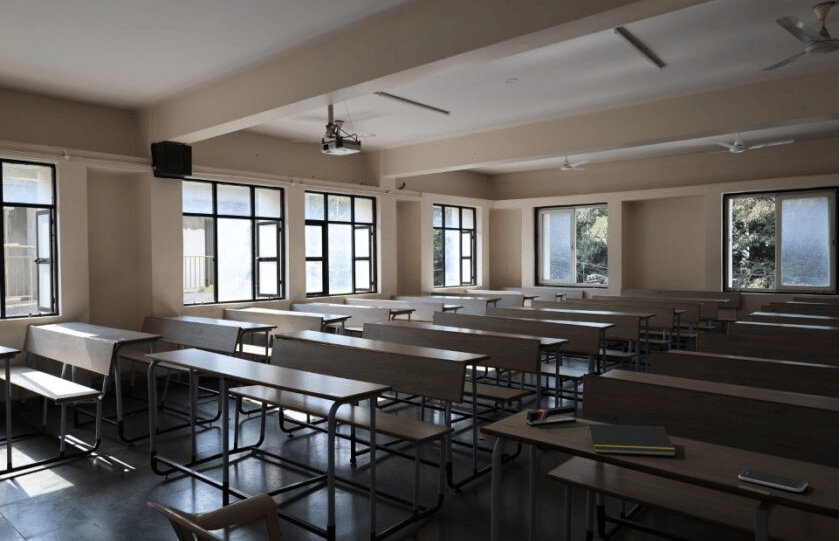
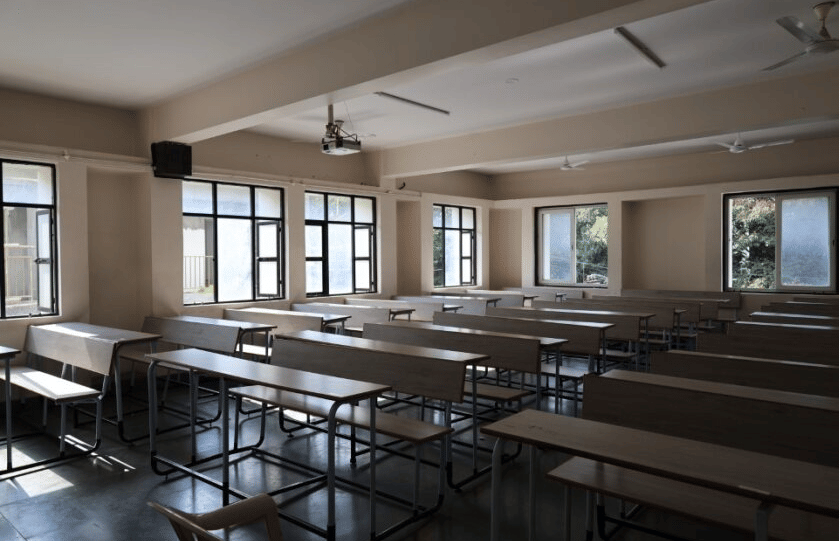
- smartphone (772, 480)
- stapler (551, 415)
- notepad (630, 439)
